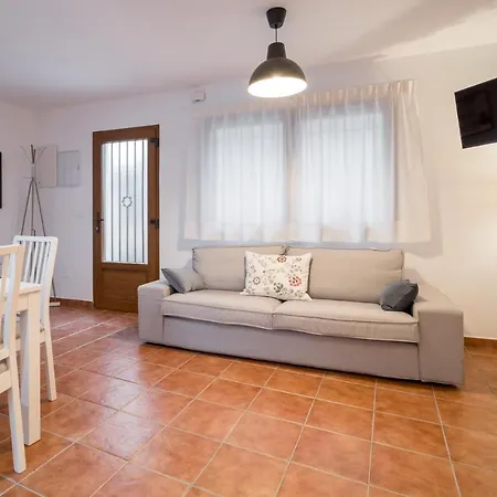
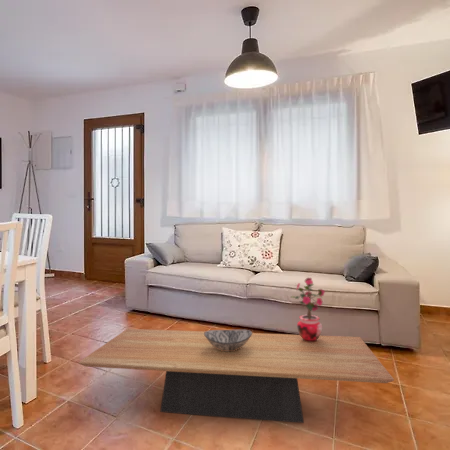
+ potted plant (307, 307)
+ decorative bowl (228, 340)
+ coffee table (232, 376)
